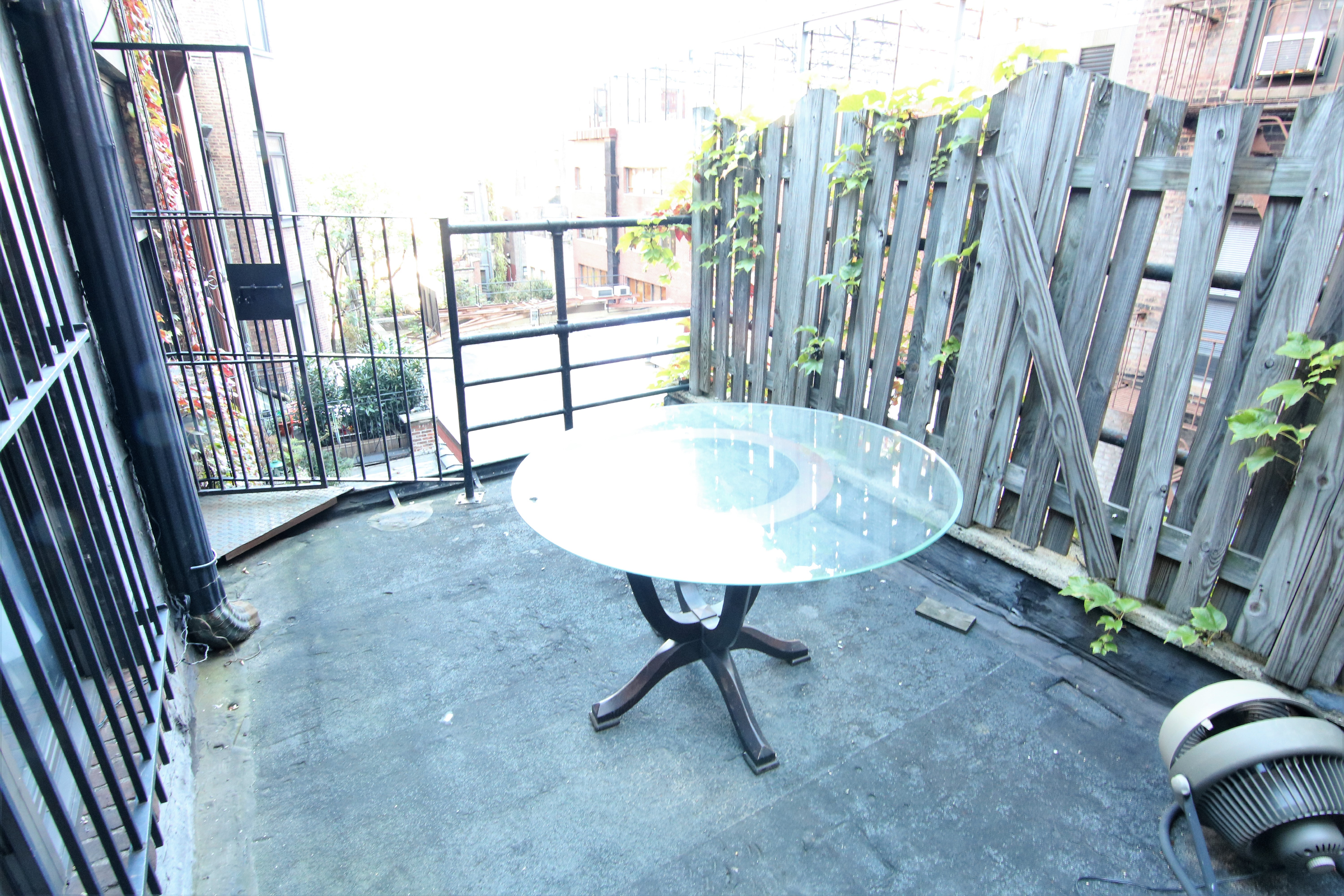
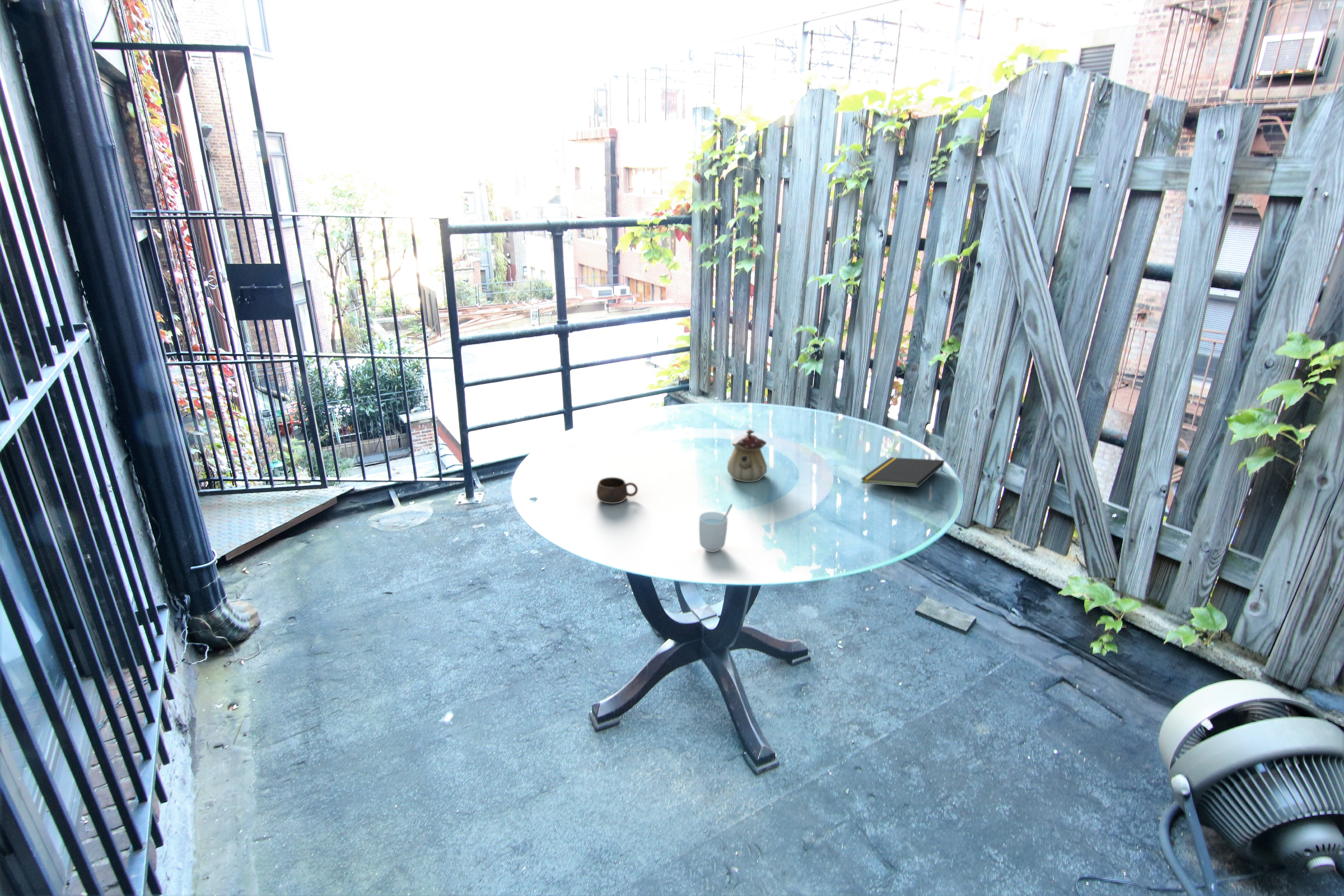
+ notepad (903, 471)
+ teapot (748, 452)
+ cup (715, 527)
+ cup (617, 490)
